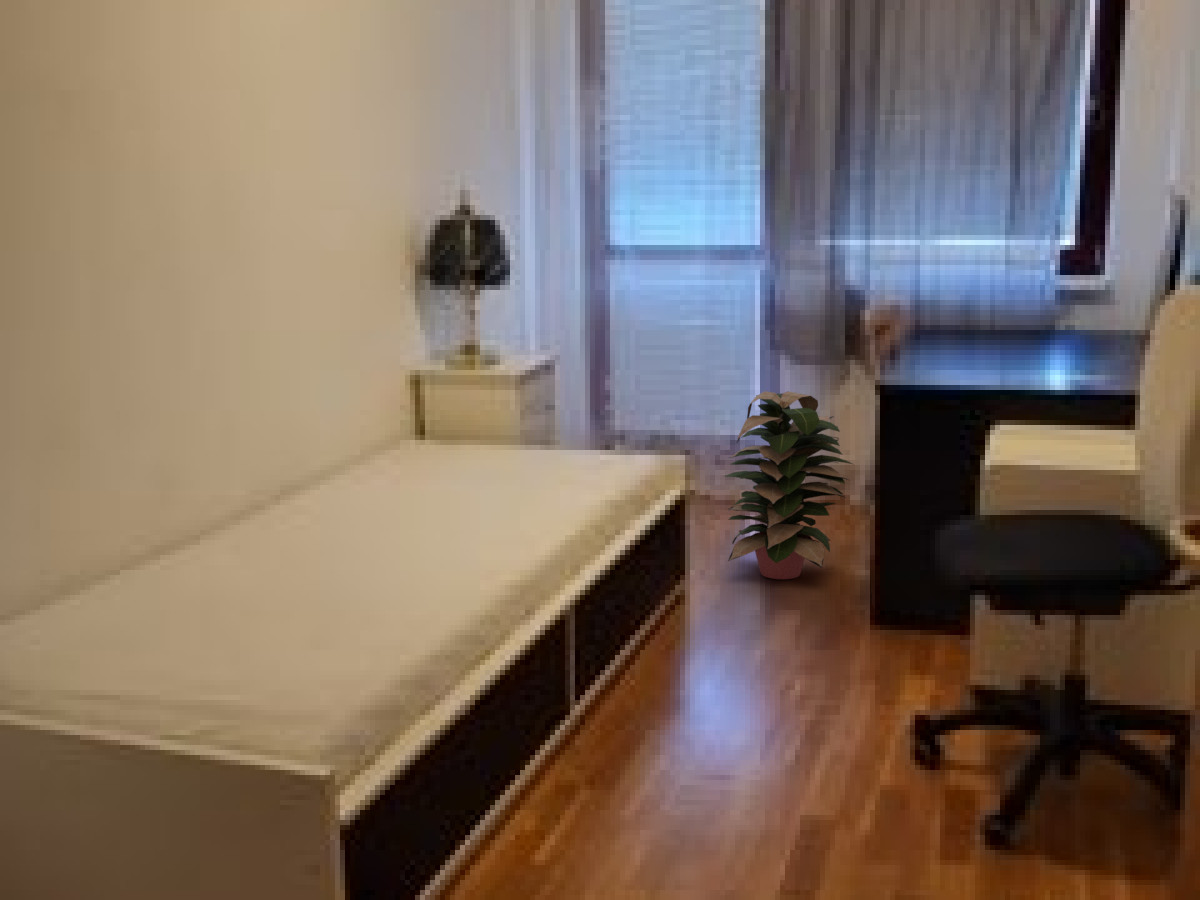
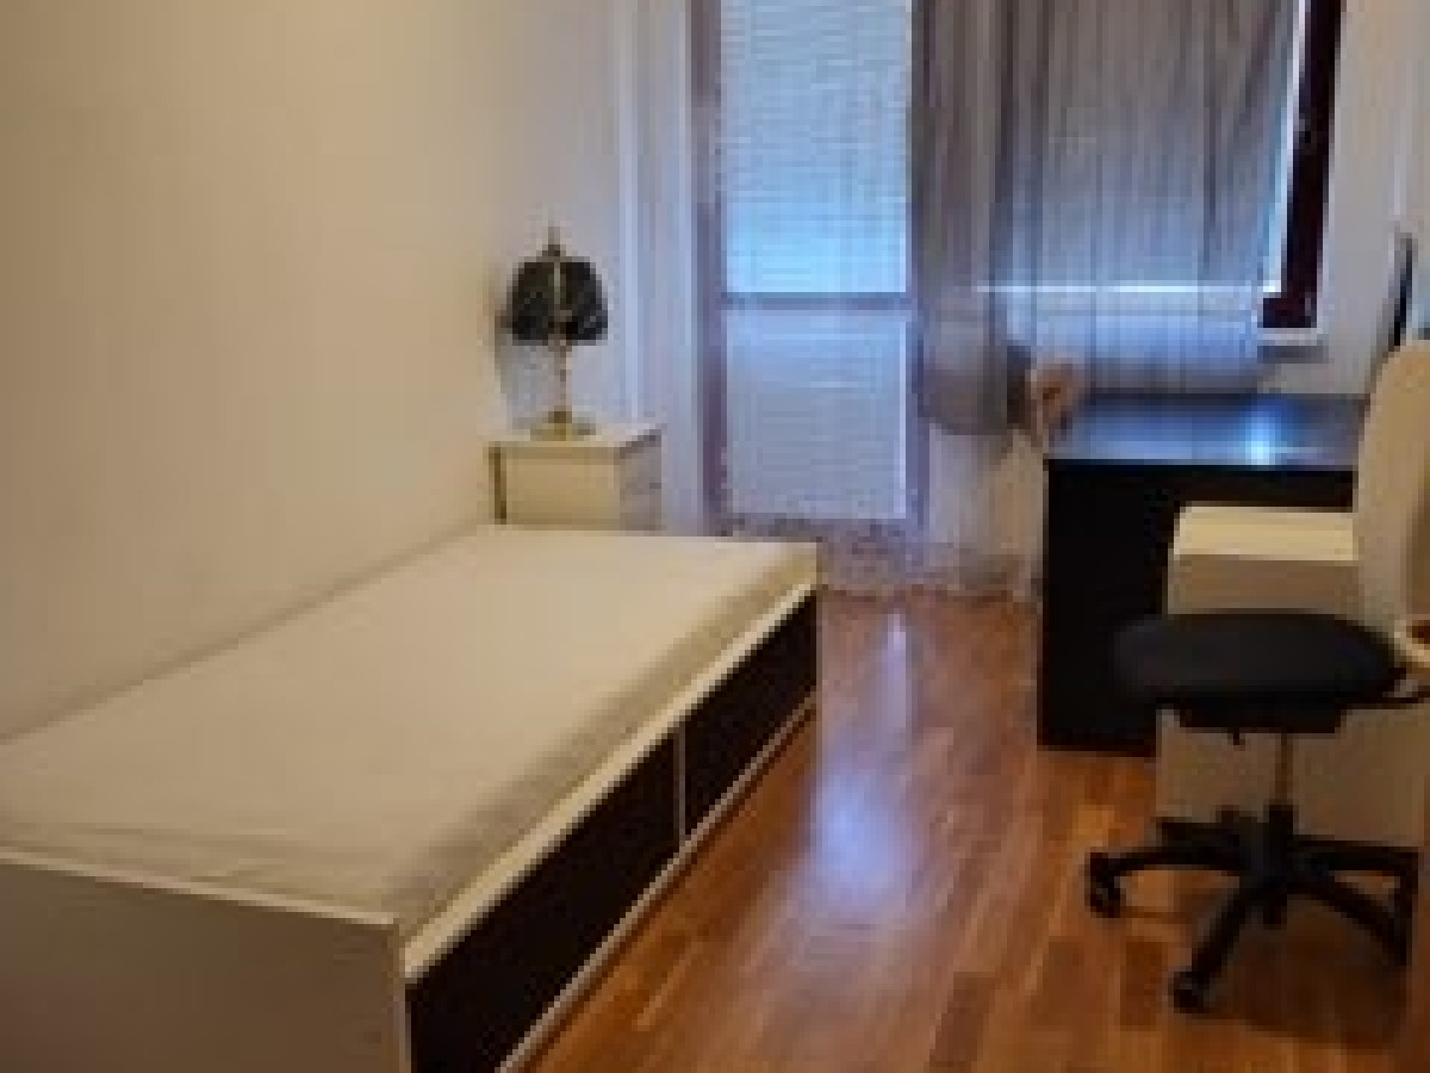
- decorative plant (784, 484)
